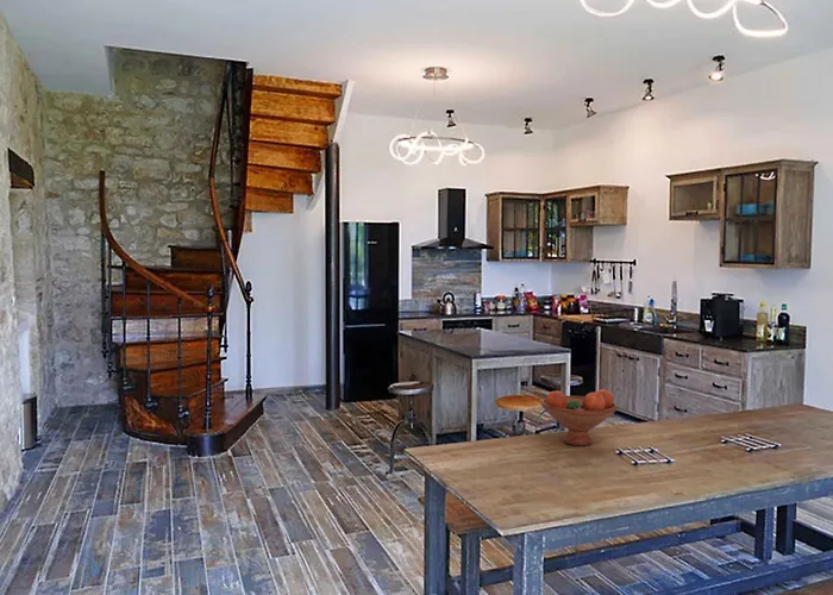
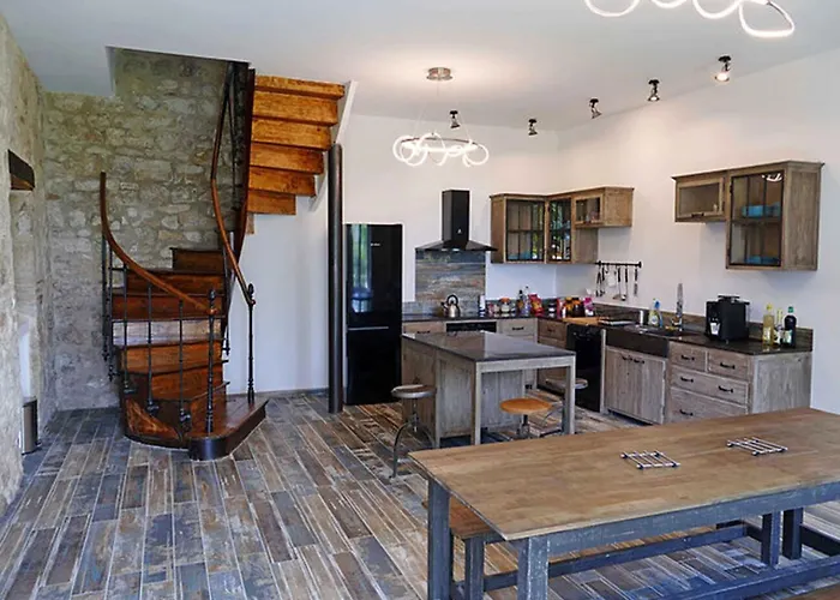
- fruit bowl (577, 414)
